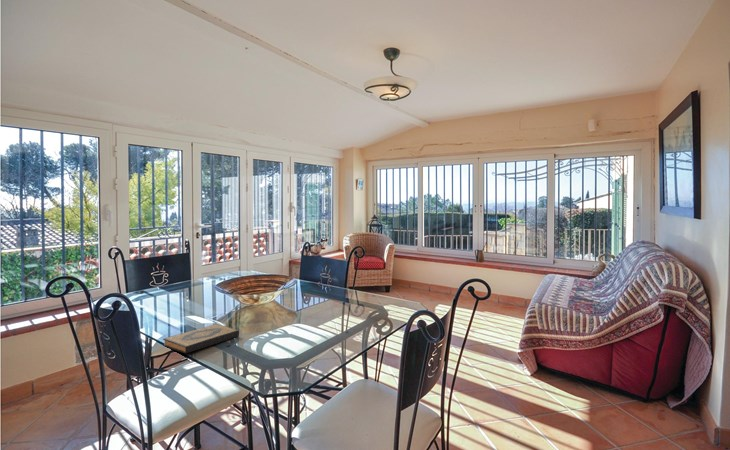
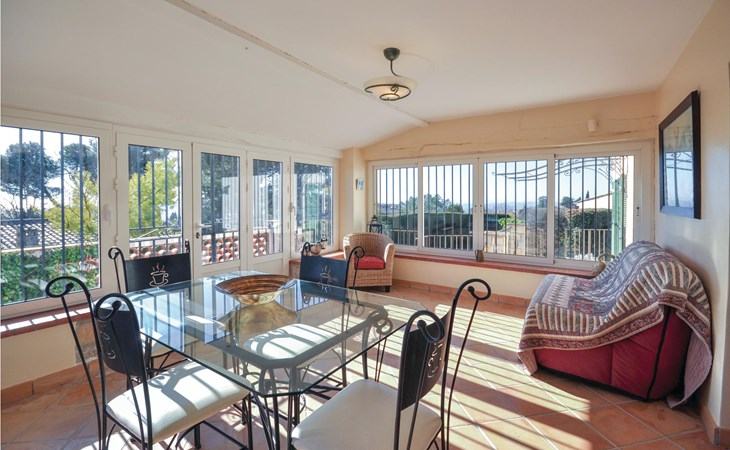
- hardback book (202, 337)
